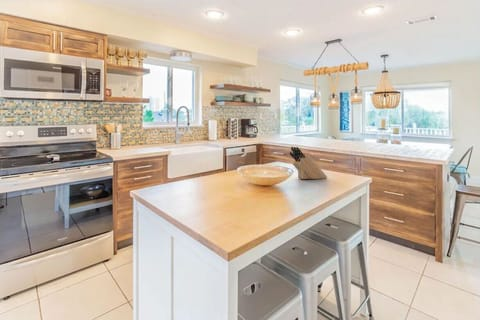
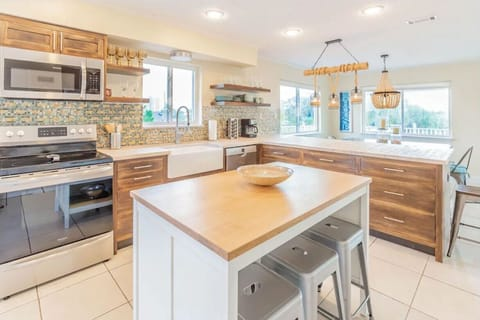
- knife block (307, 162)
